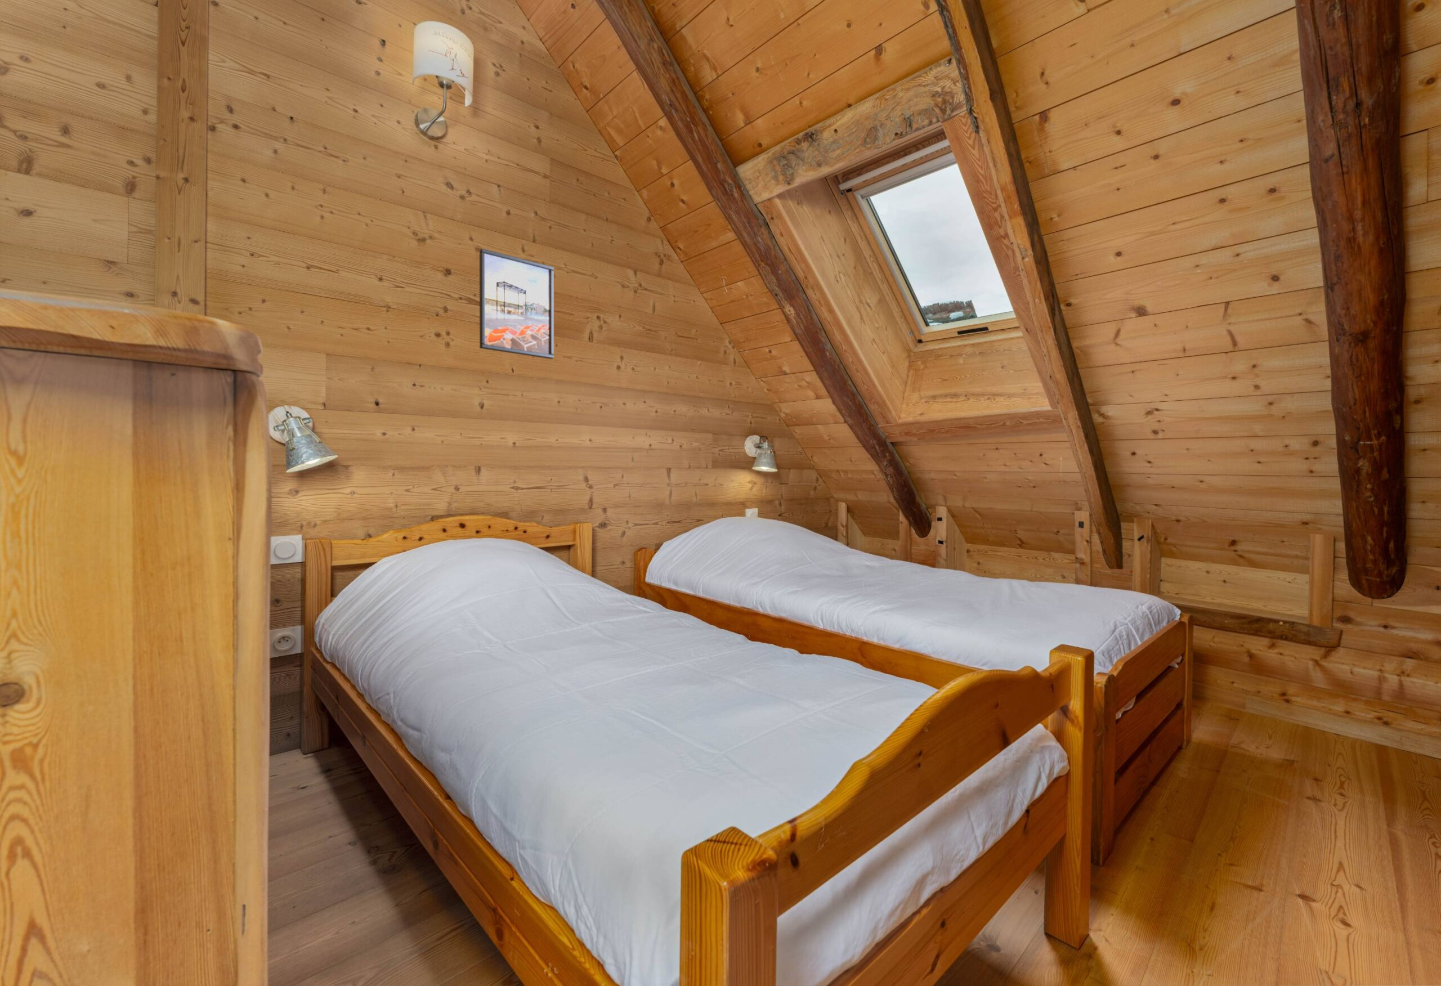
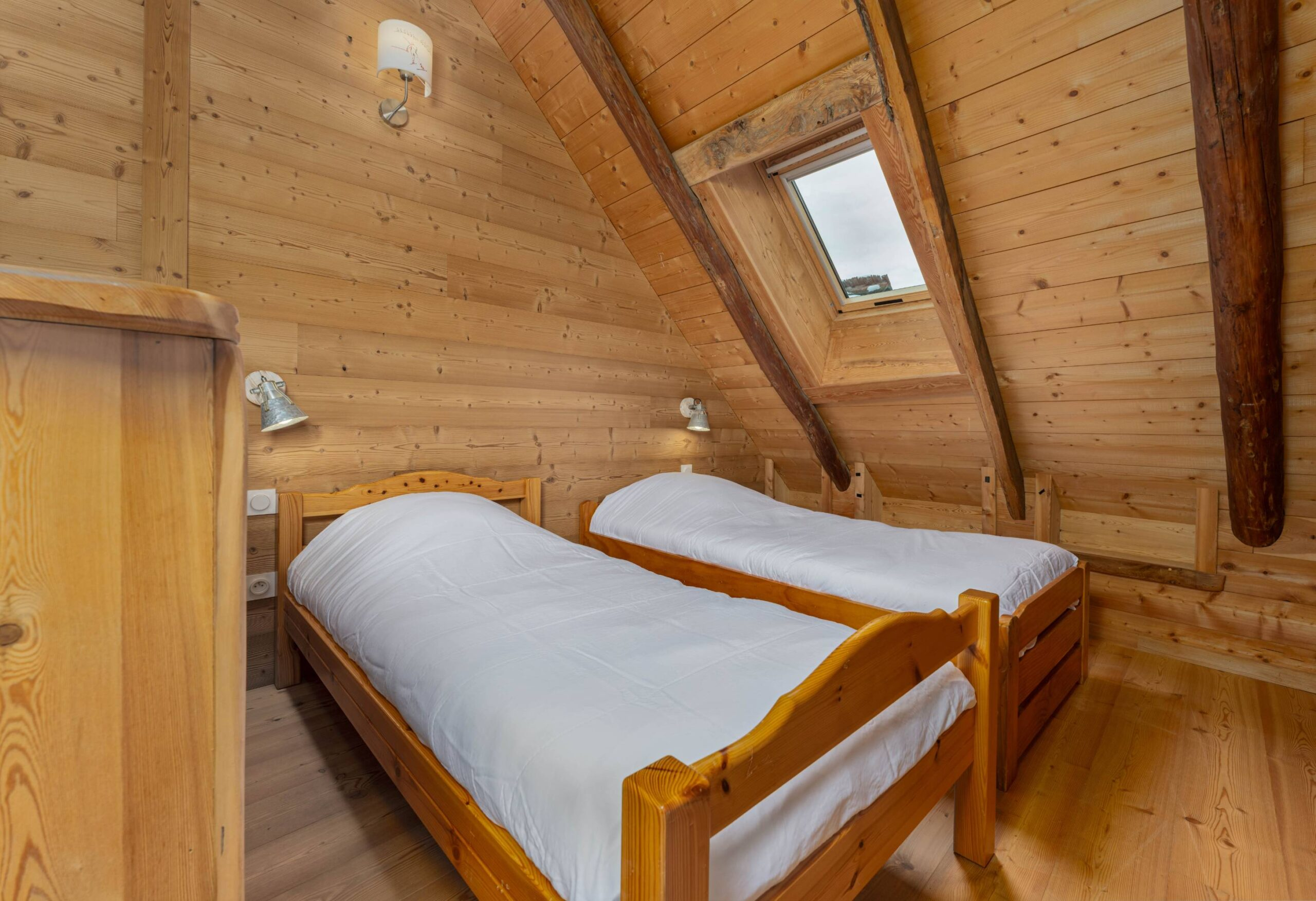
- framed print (518, 305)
